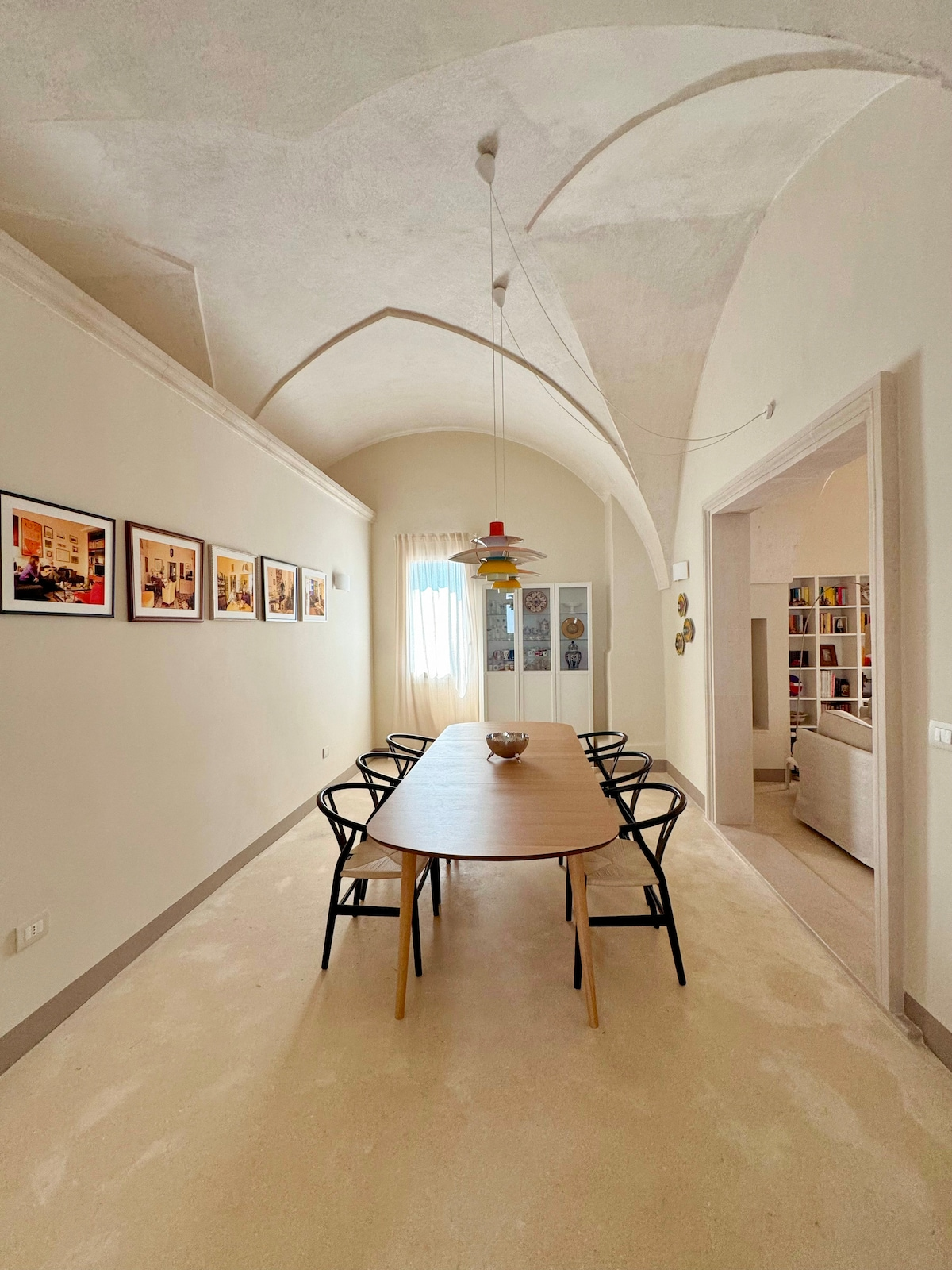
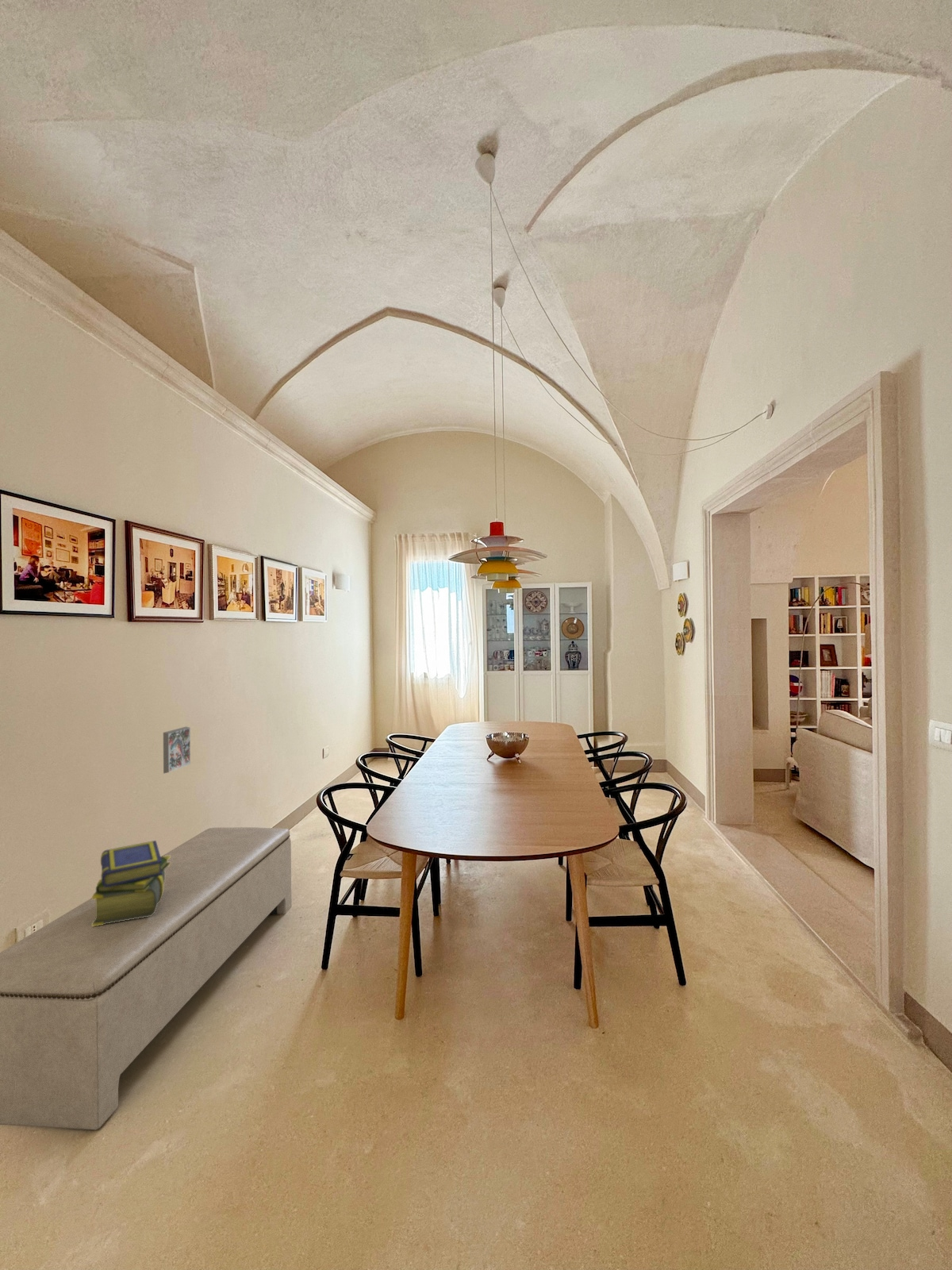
+ stack of books (132, 879)
+ bench (171, 931)
+ decorative tile (177, 749)
